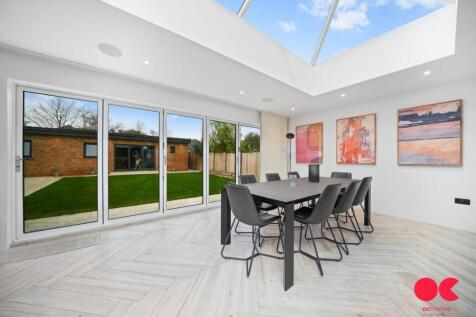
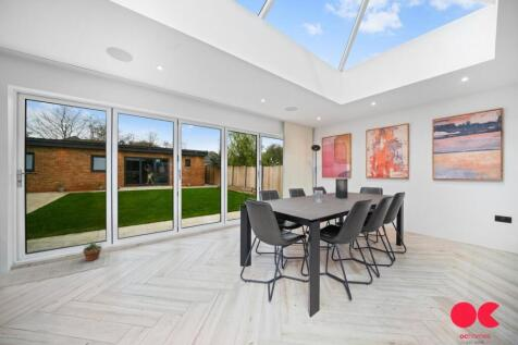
+ potted plant (92, 249)
